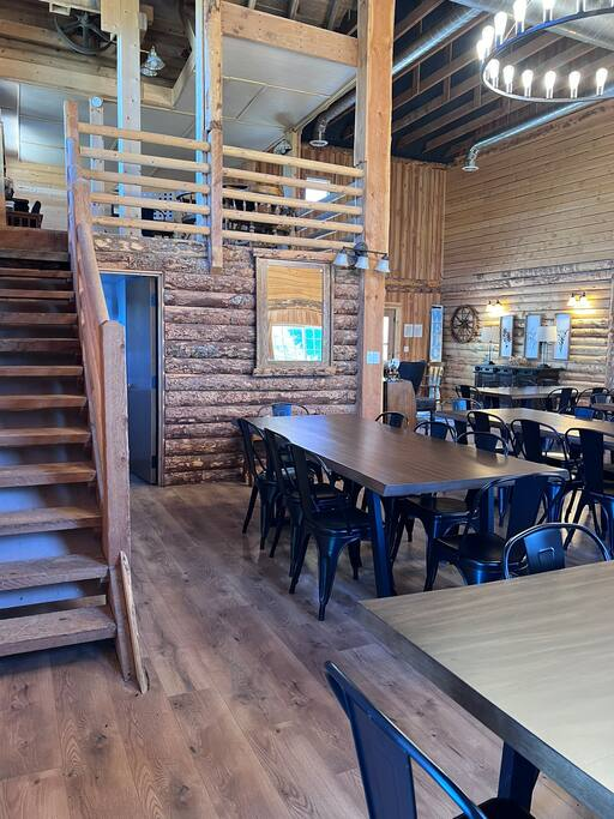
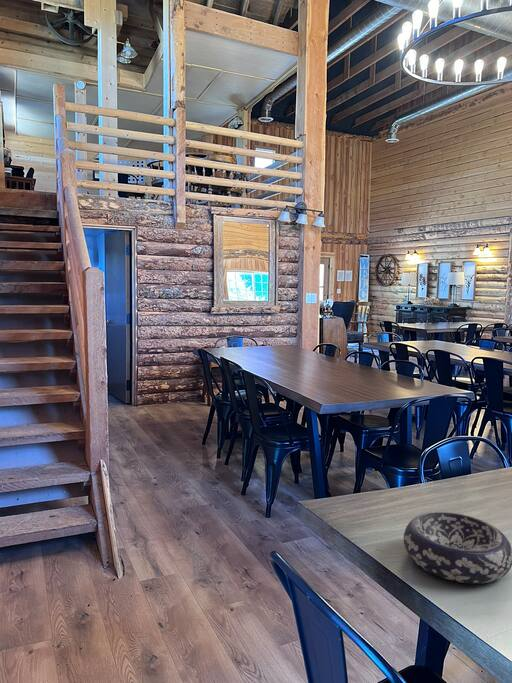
+ decorative bowl (456, 545)
